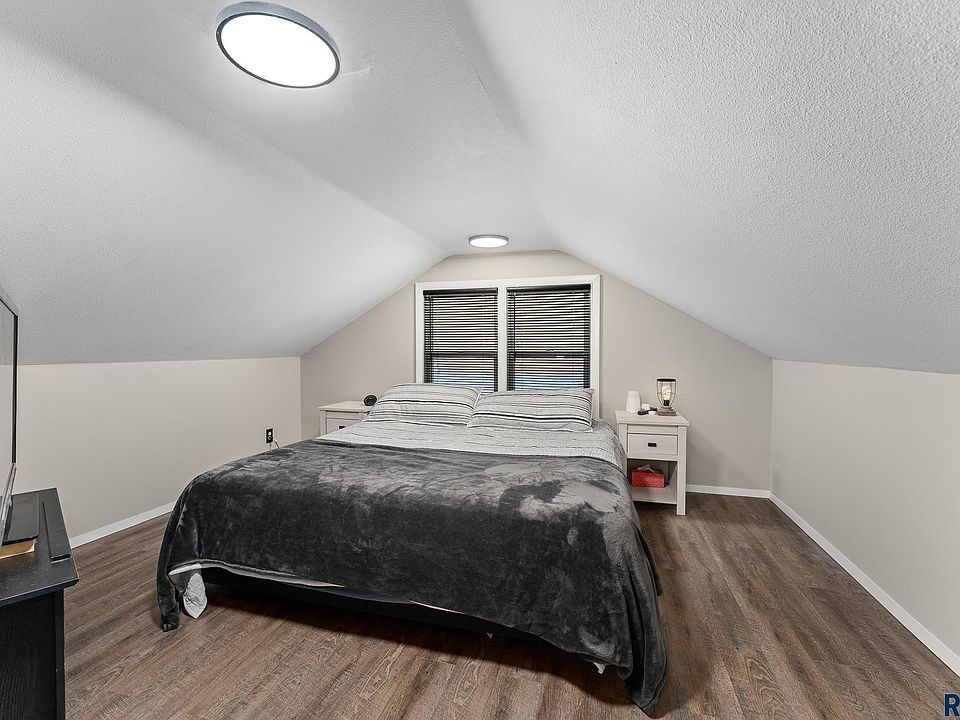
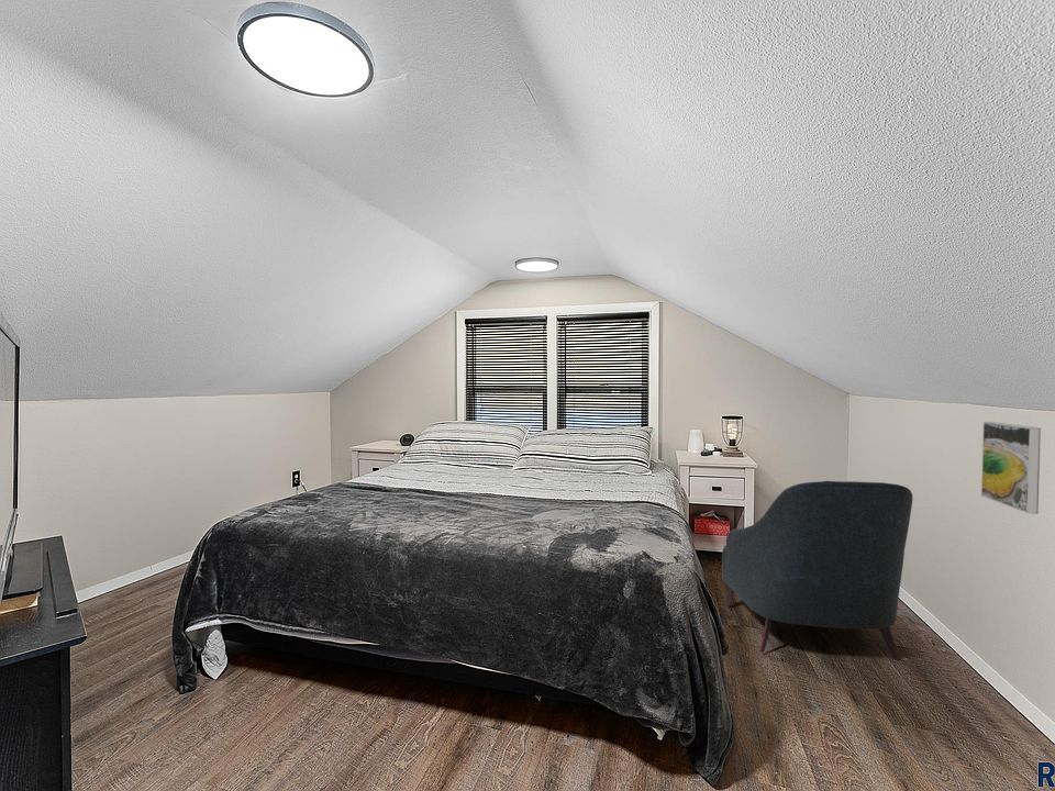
+ armchair (814, 553)
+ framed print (1008, 464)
